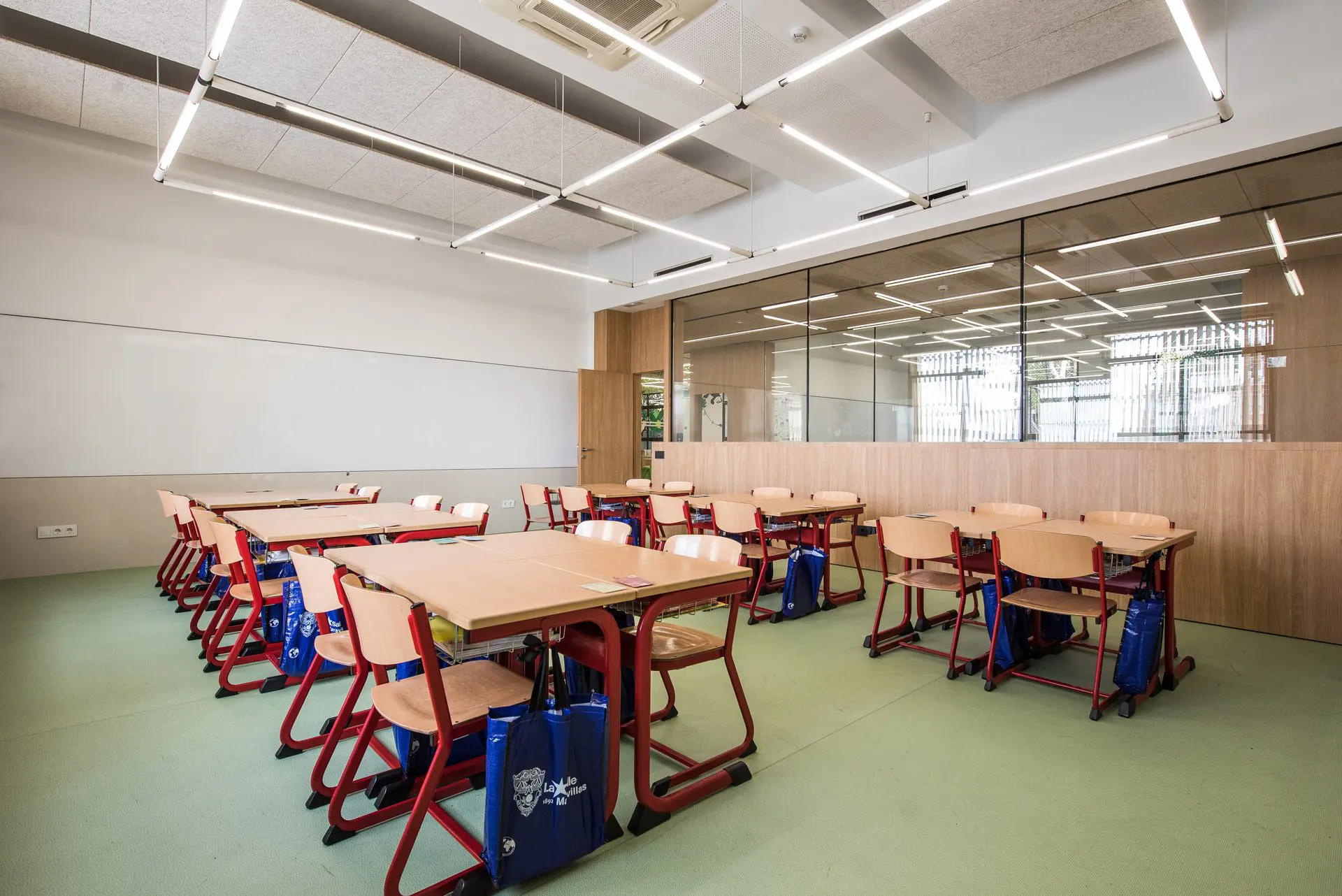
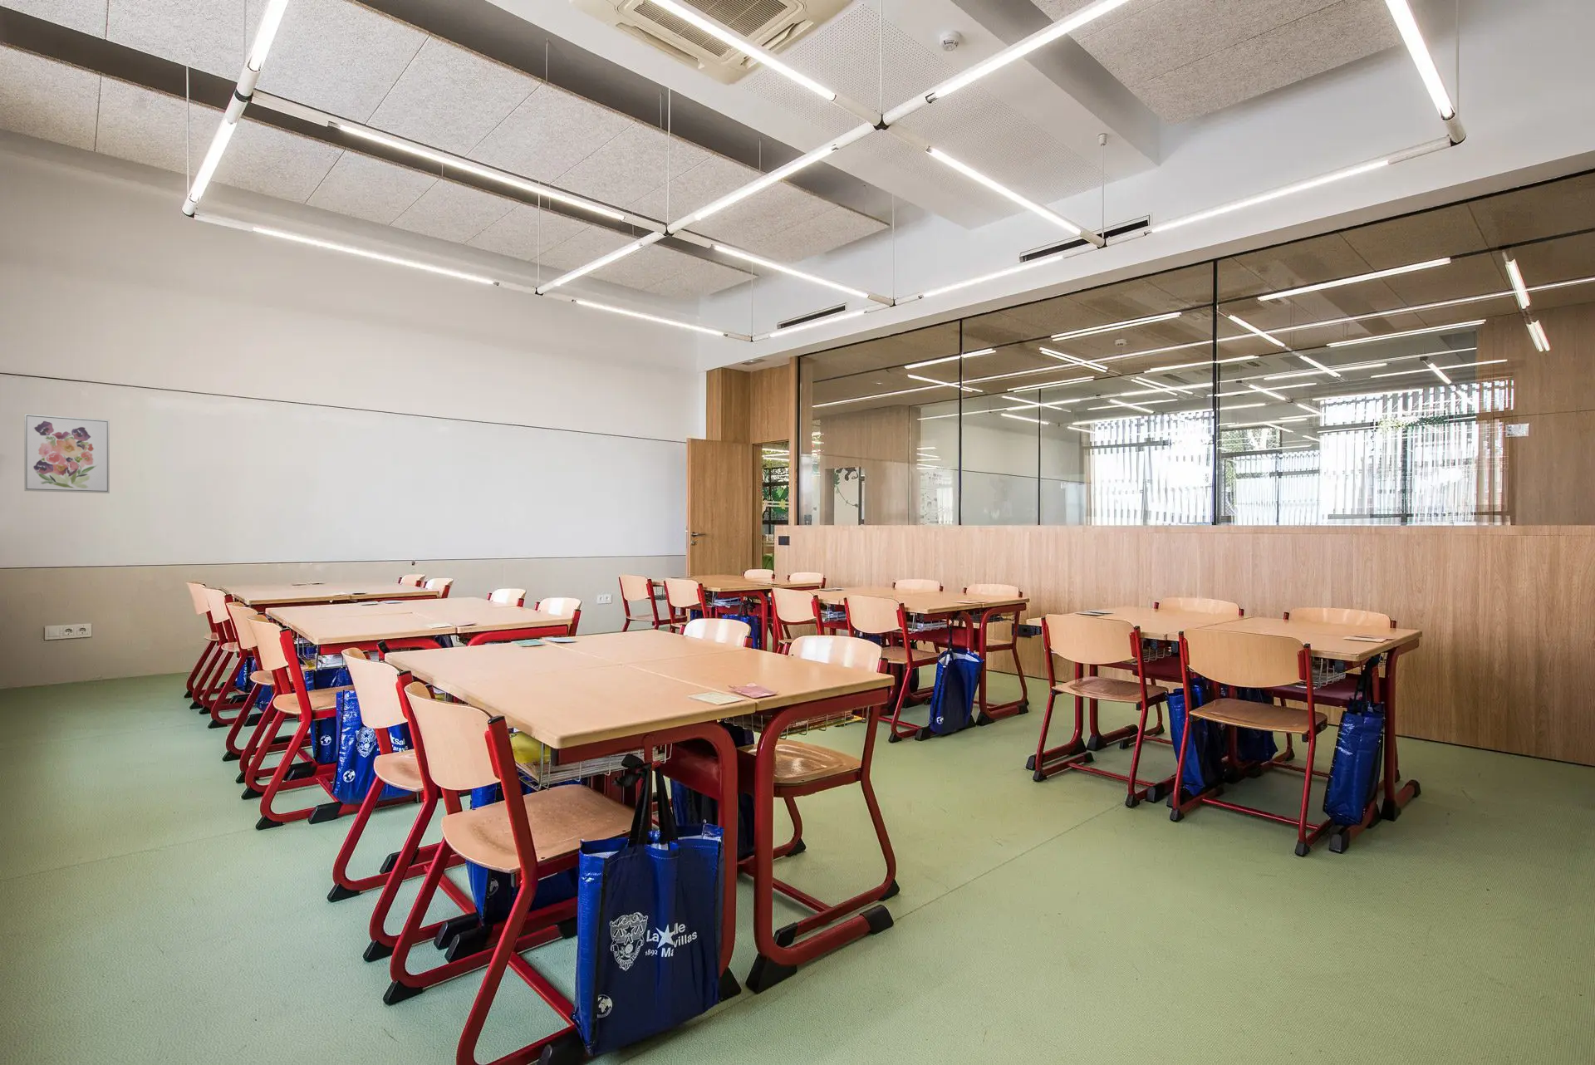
+ wall art (68, 454)
